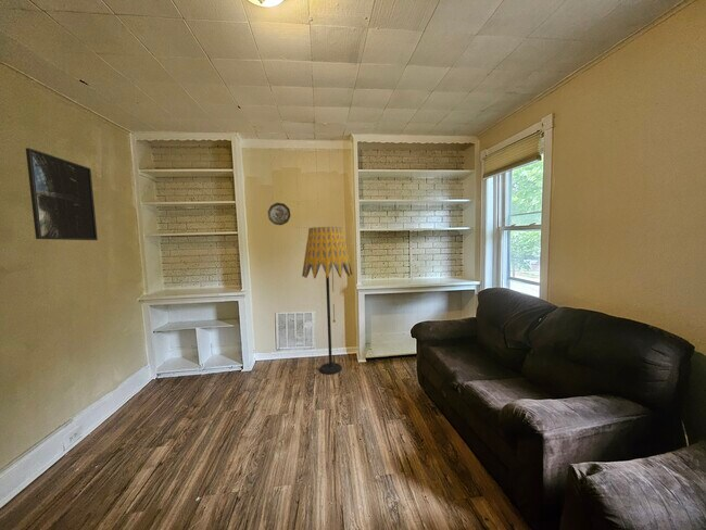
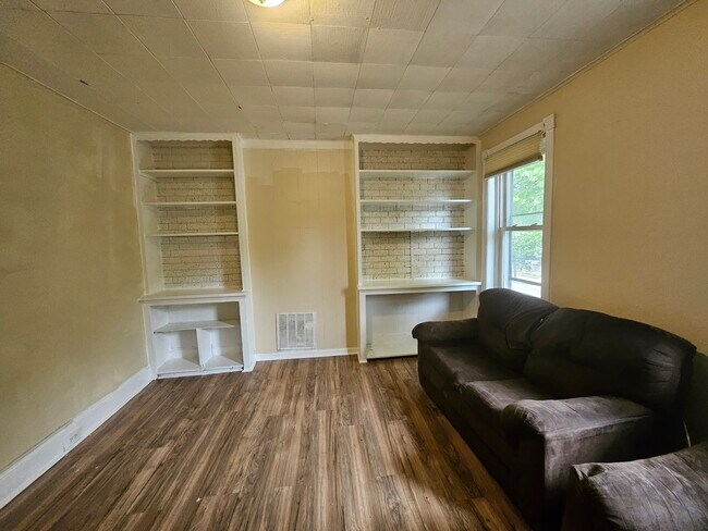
- decorative plate (279, 214)
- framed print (65, 200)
- floor lamp (328, 300)
